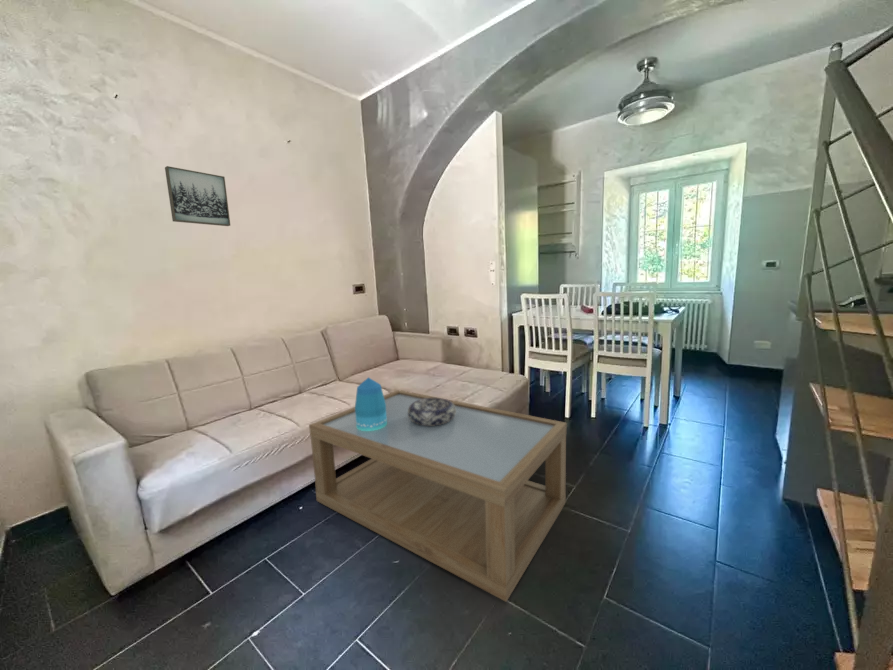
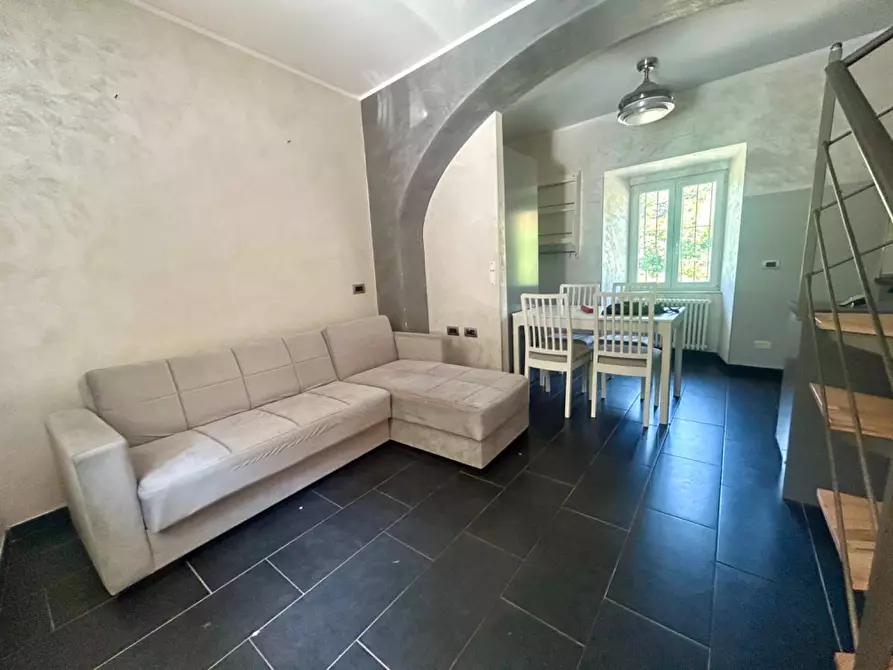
- decorative bowl (431, 409)
- wall art (199, 198)
- vase (369, 398)
- coffee table (435, 463)
